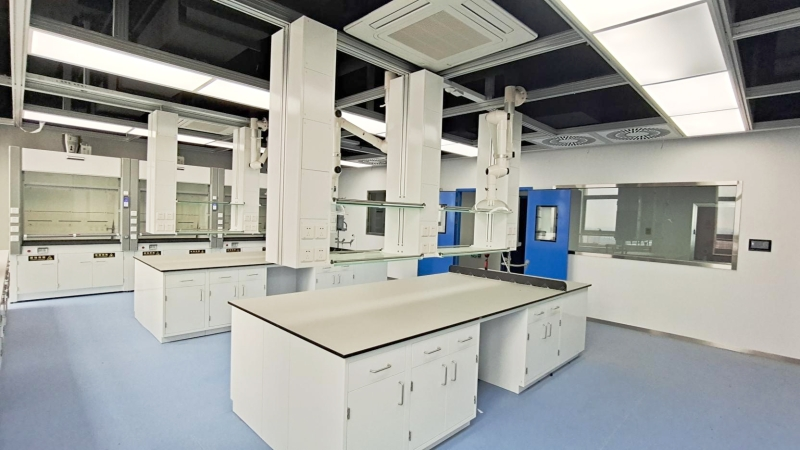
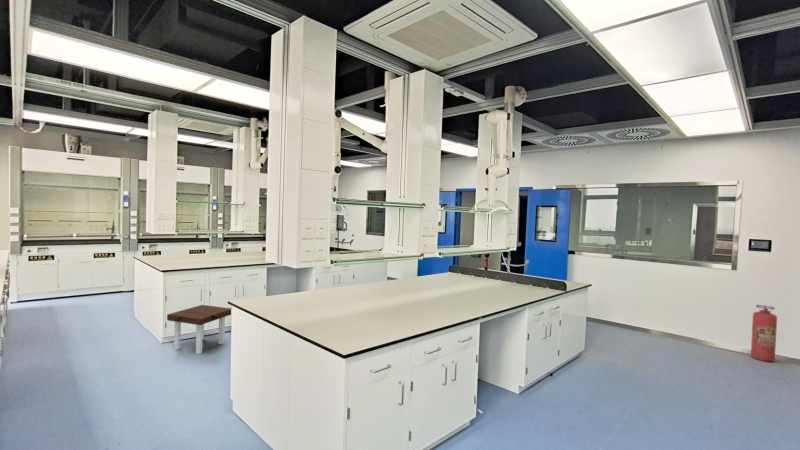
+ side table (200, 328)
+ fire extinguisher (763, 332)
